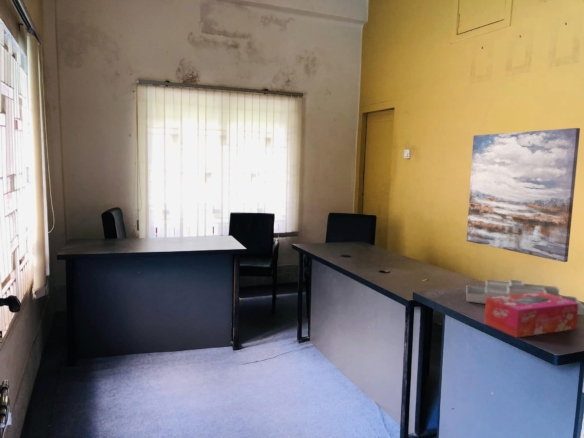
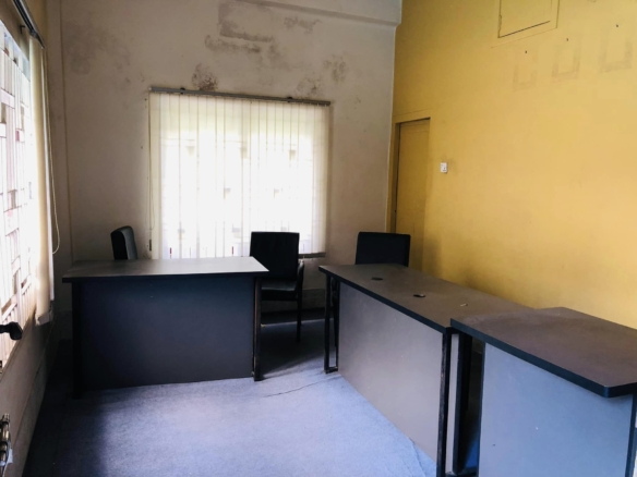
- tissue box (530, 313)
- desk organizer (521, 293)
- wall art (515, 192)
